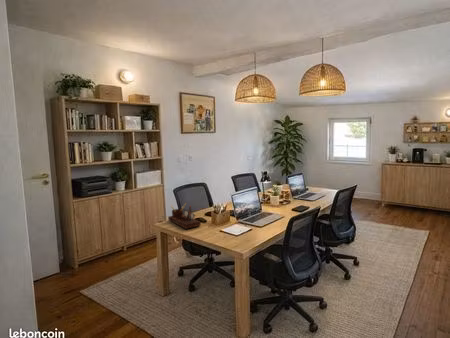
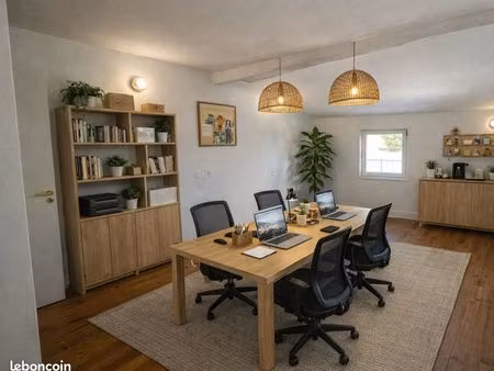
- desk organizer (182, 212)
